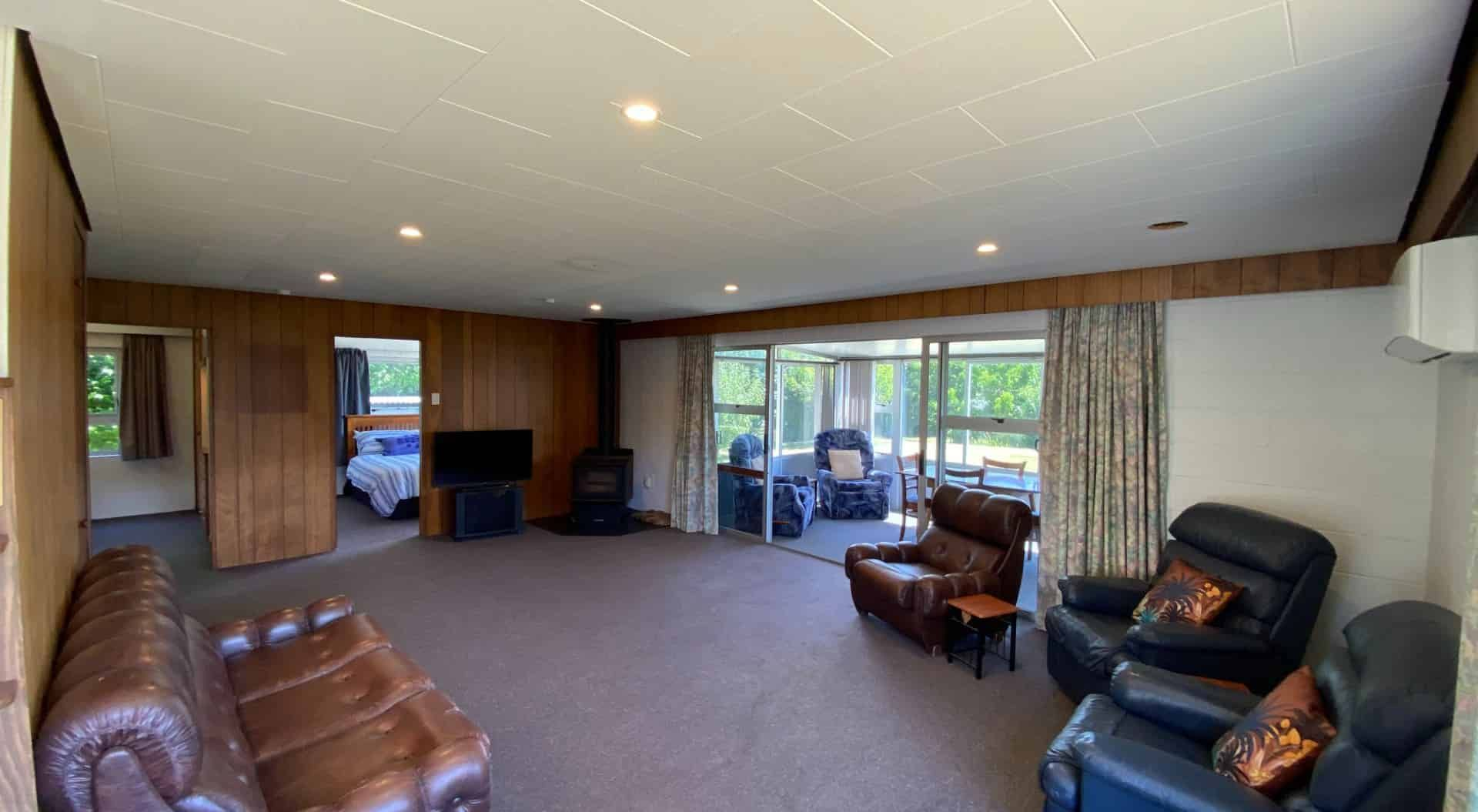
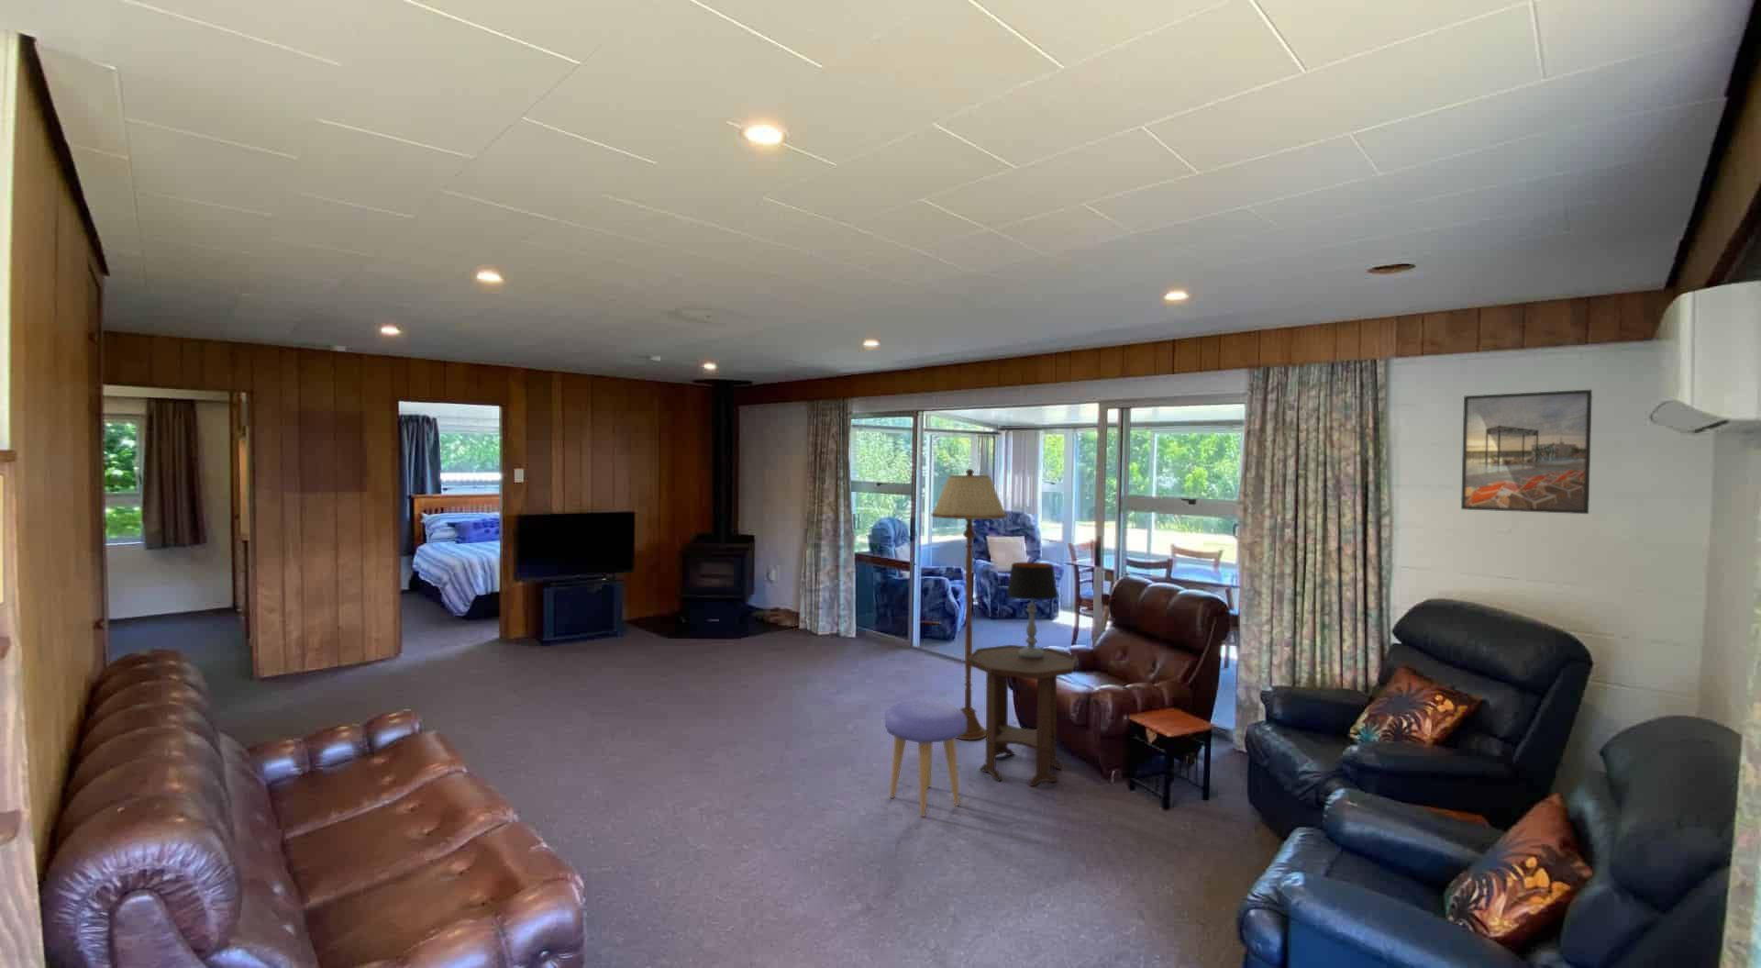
+ table lamp (1031, 608)
+ stool (925, 755)
+ floor lamp (967, 601)
+ side table (1007, 713)
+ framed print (1524, 452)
